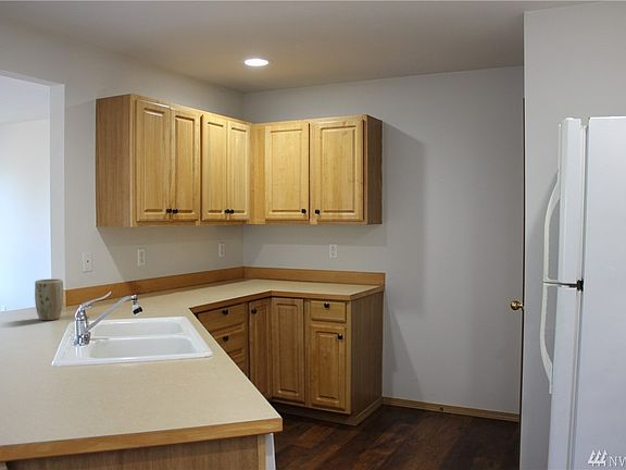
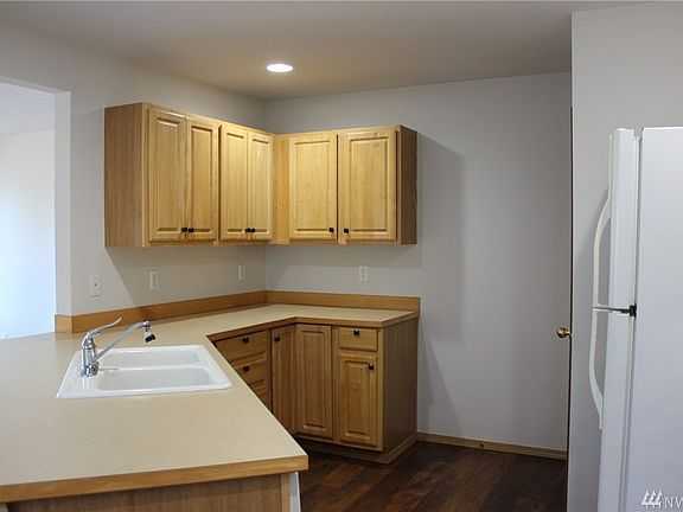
- plant pot (49, 299)
